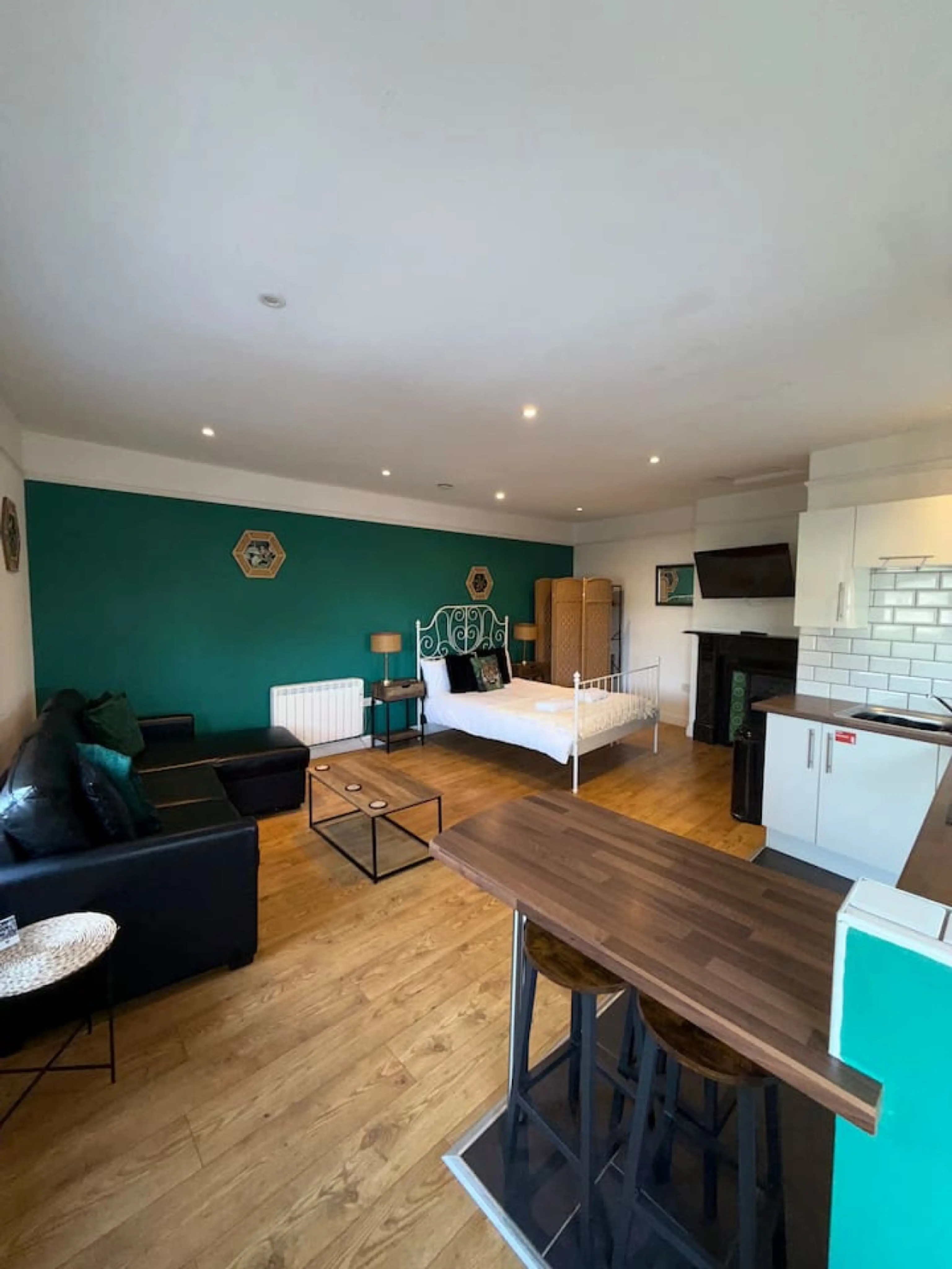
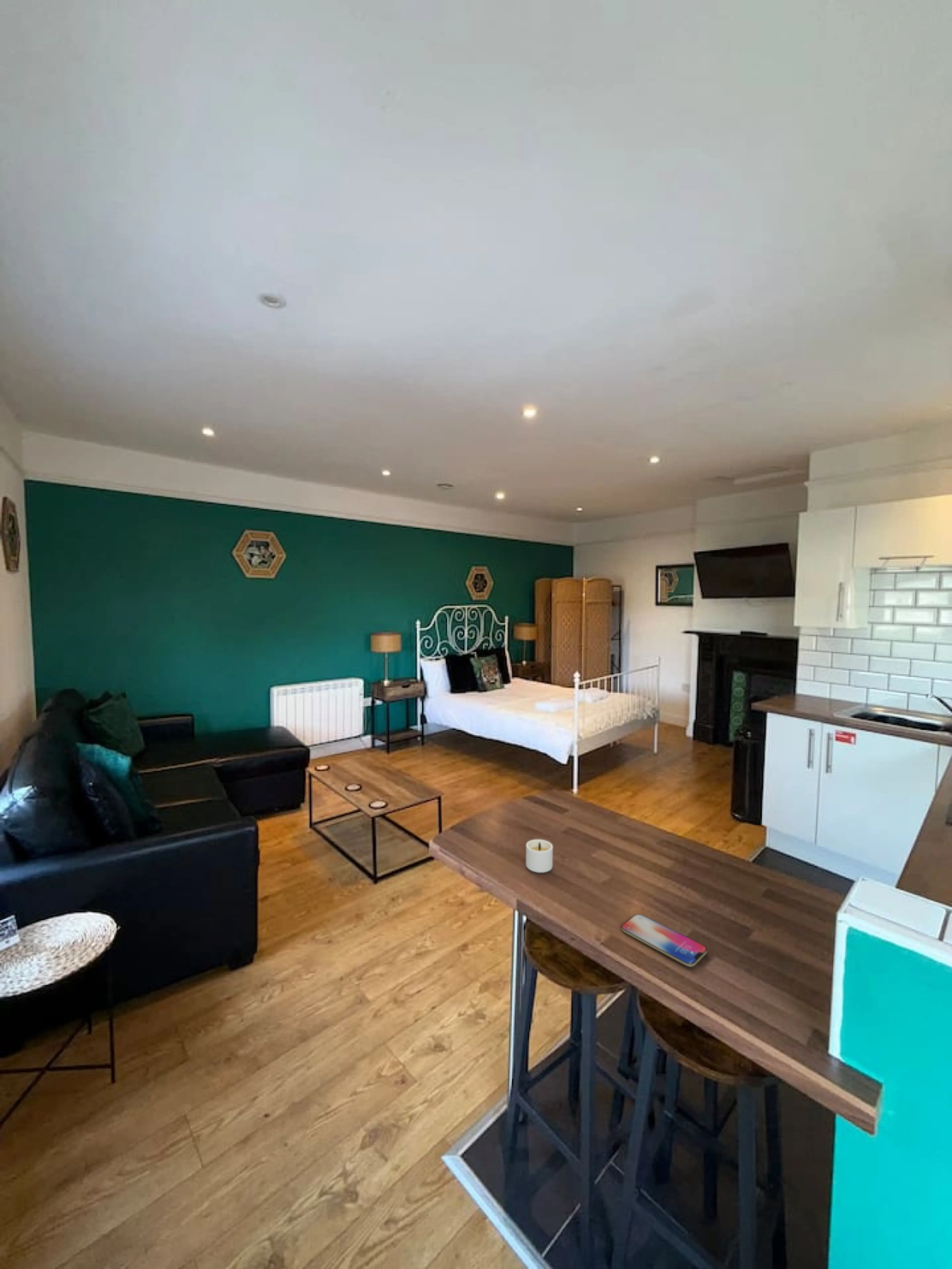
+ smartphone (662, 938)
+ candle (534, 851)
